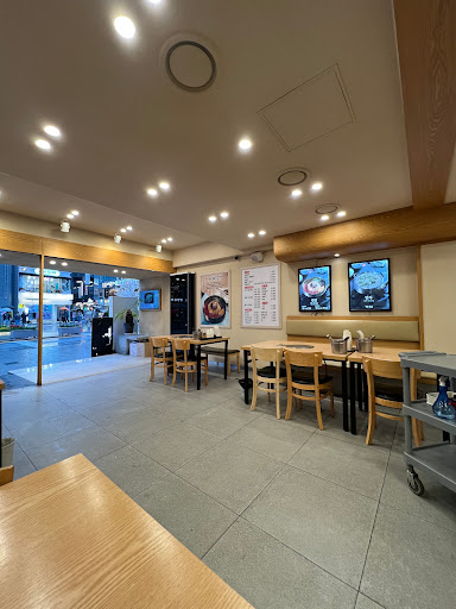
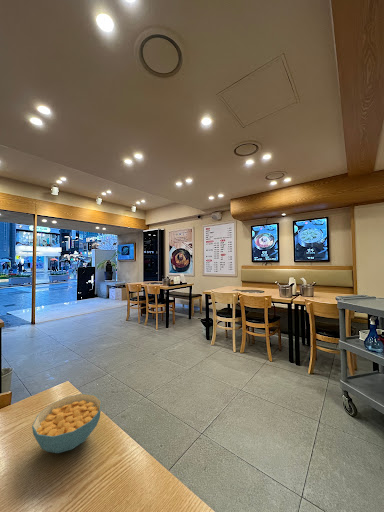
+ cereal bowl (69, 427)
